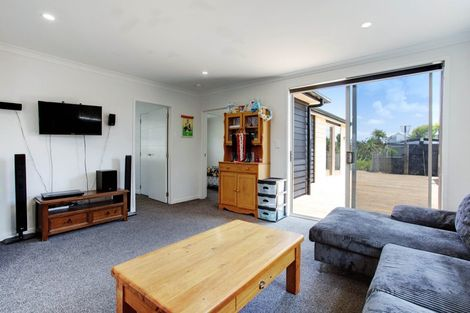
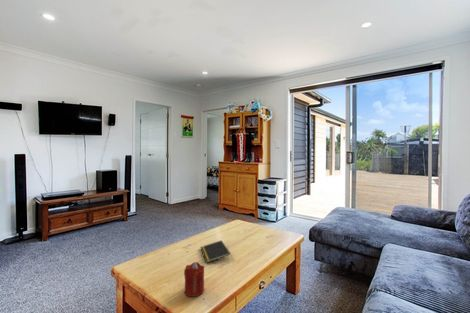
+ candle (194, 276)
+ notepad (214, 250)
